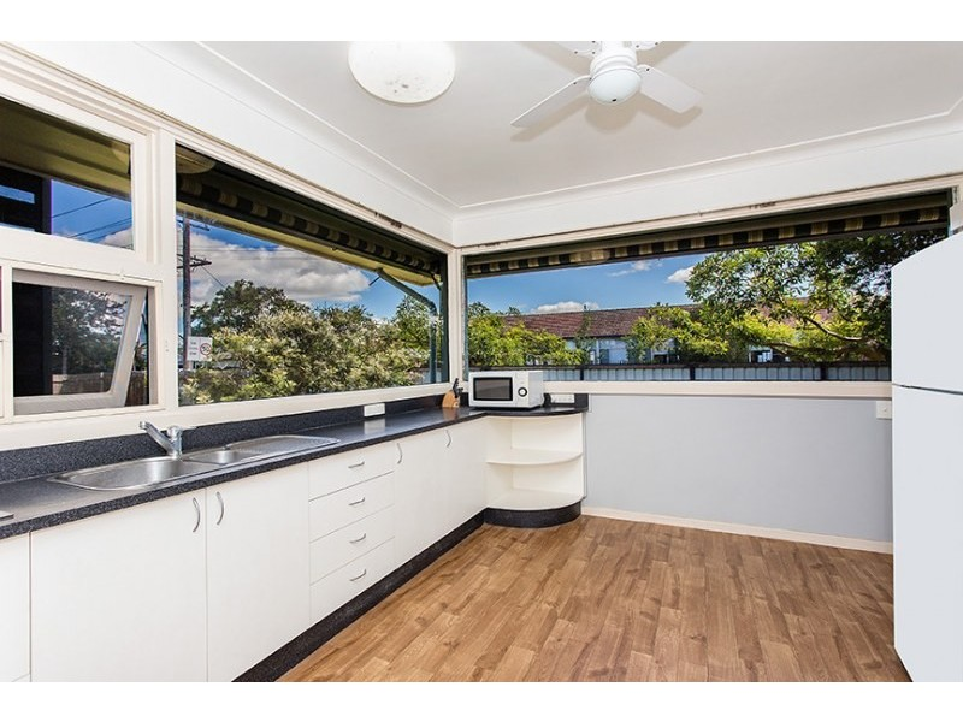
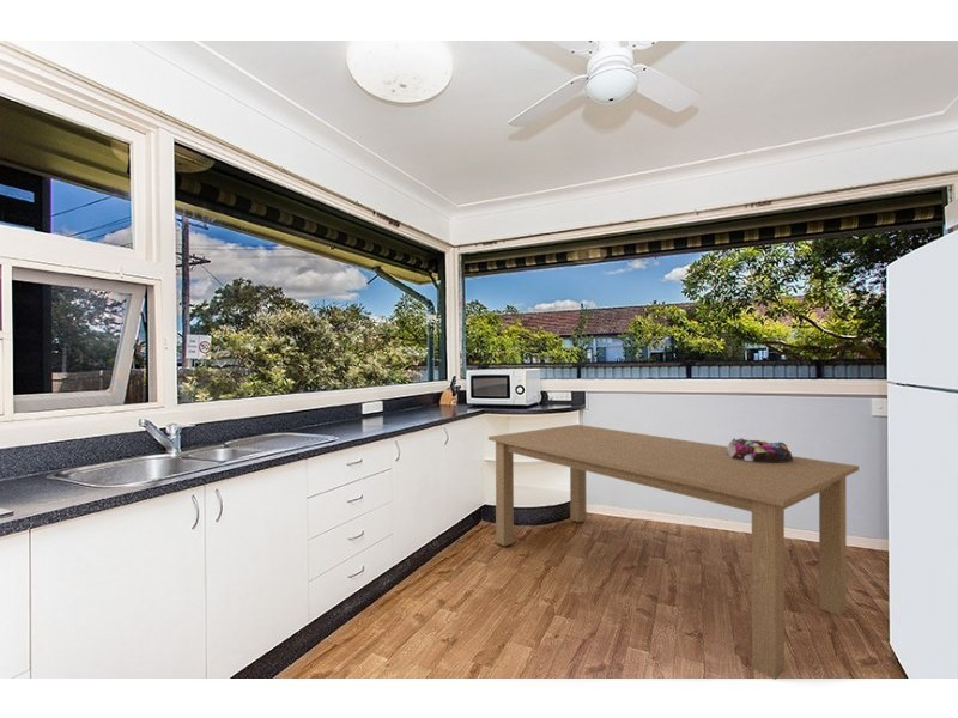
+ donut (758, 448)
+ dining table (649, 486)
